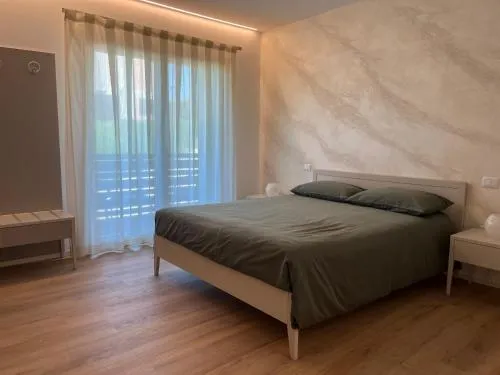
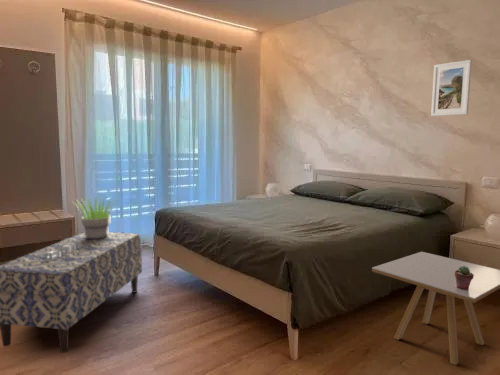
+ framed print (450, 89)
+ skyscraper (64, 249)
+ potted succulent (463, 276)
+ bench (79, 281)
+ side table (447, 306)
+ potted plant (96, 217)
